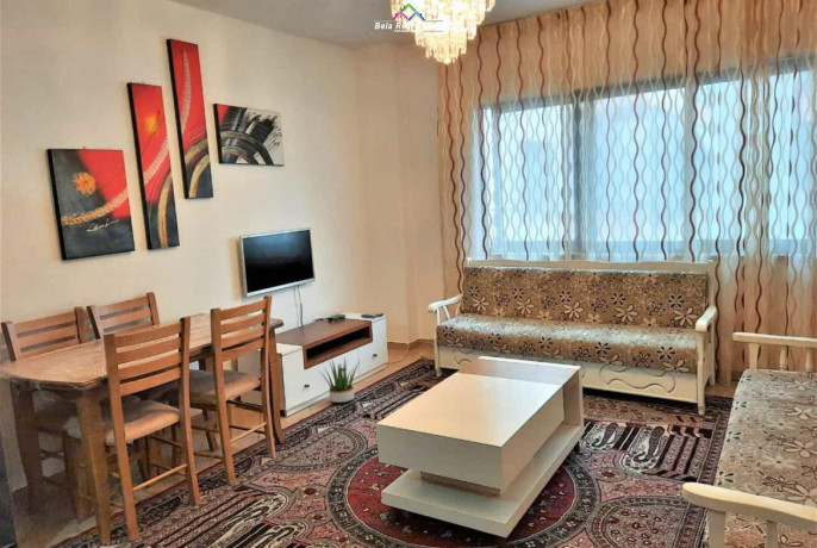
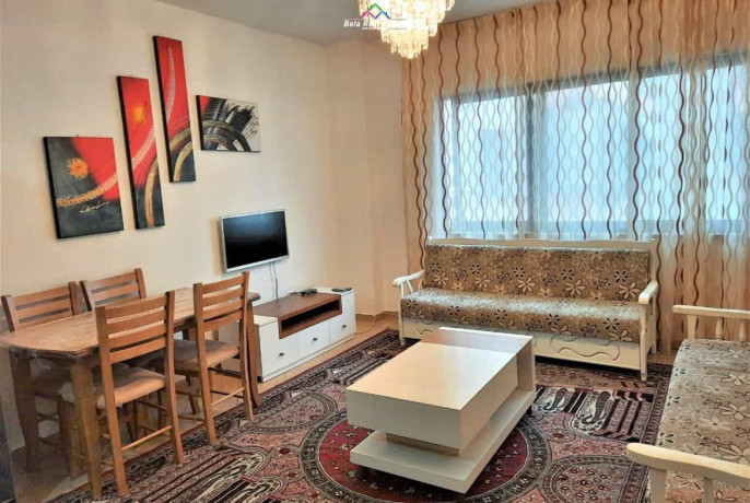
- potted plant (341, 380)
